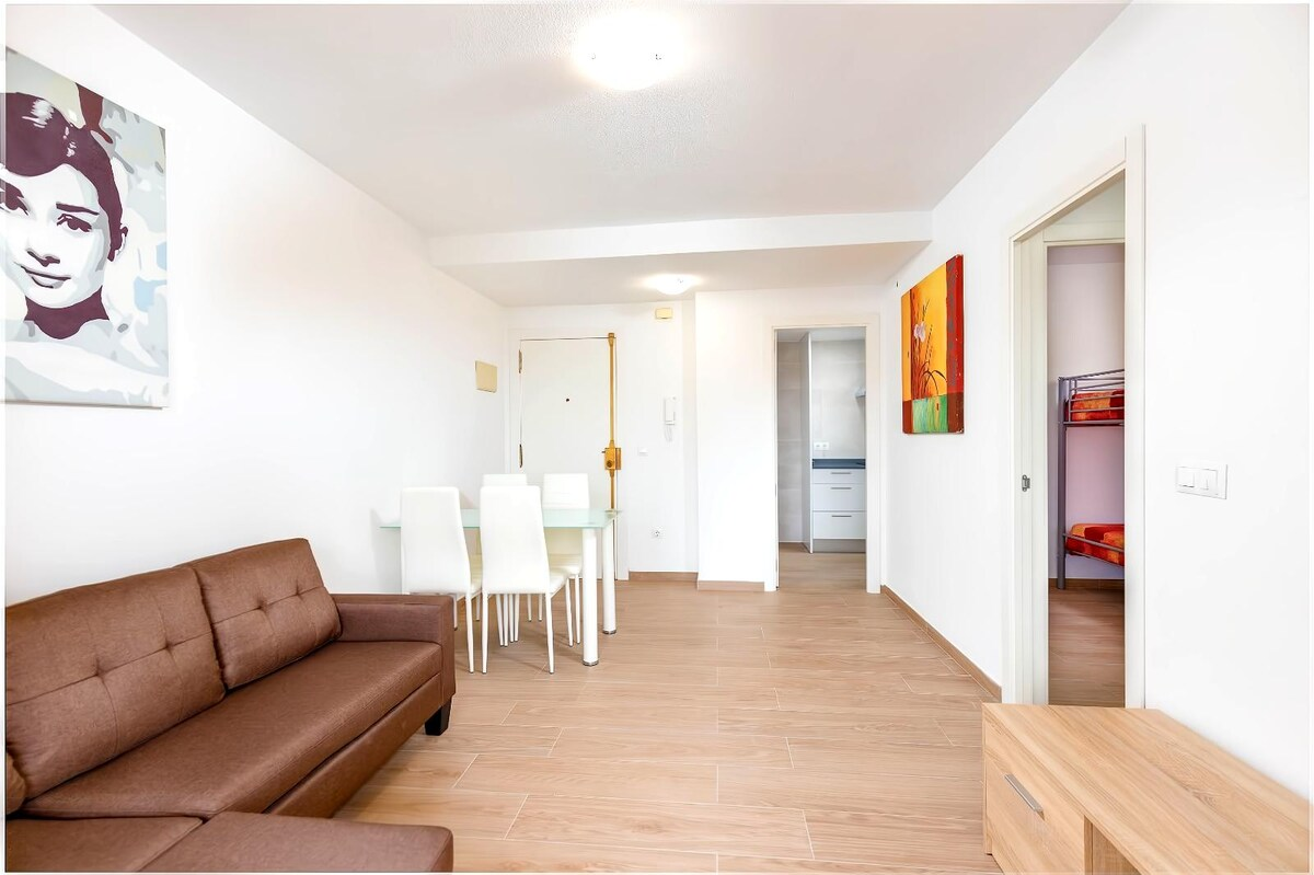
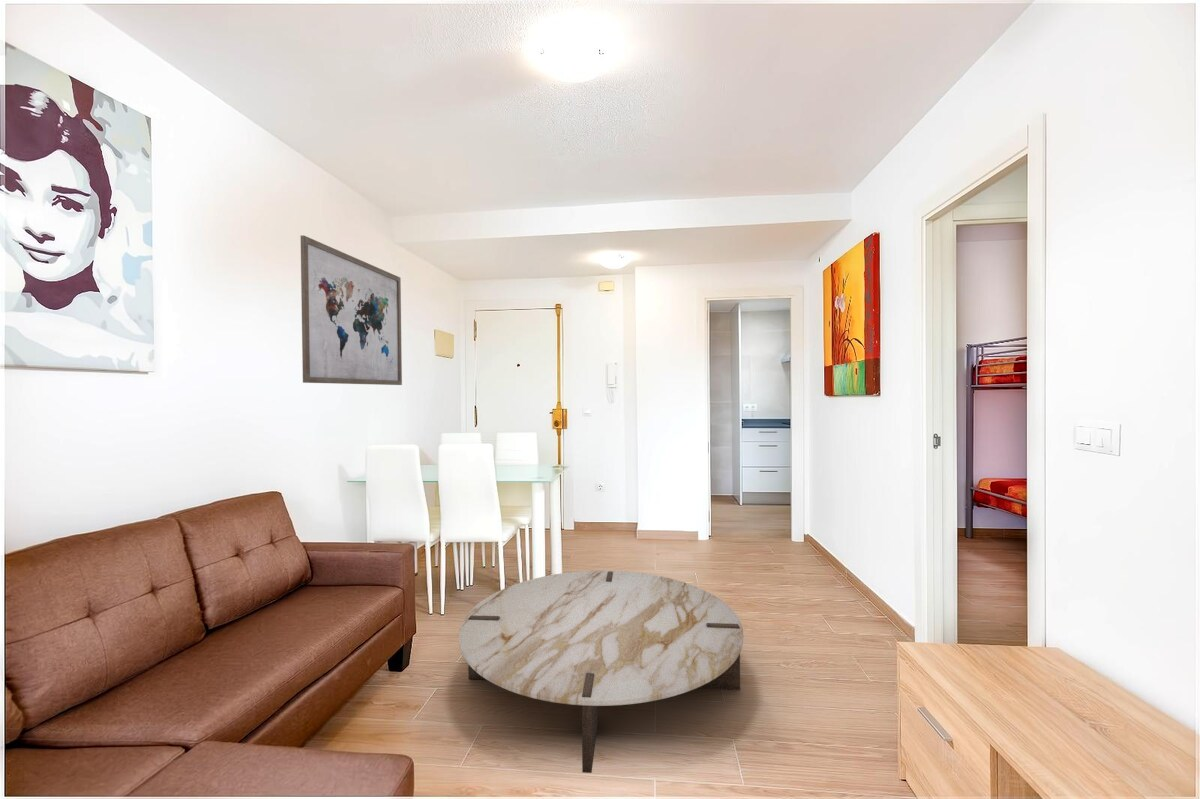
+ wall art (359, 322)
+ coffee table (601, 646)
